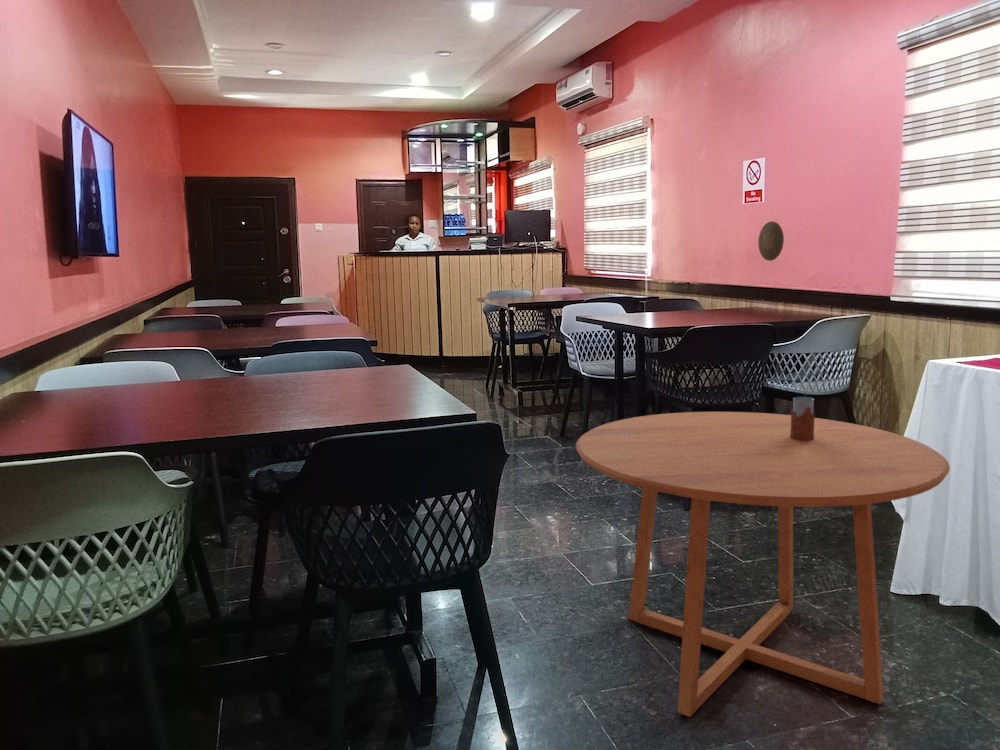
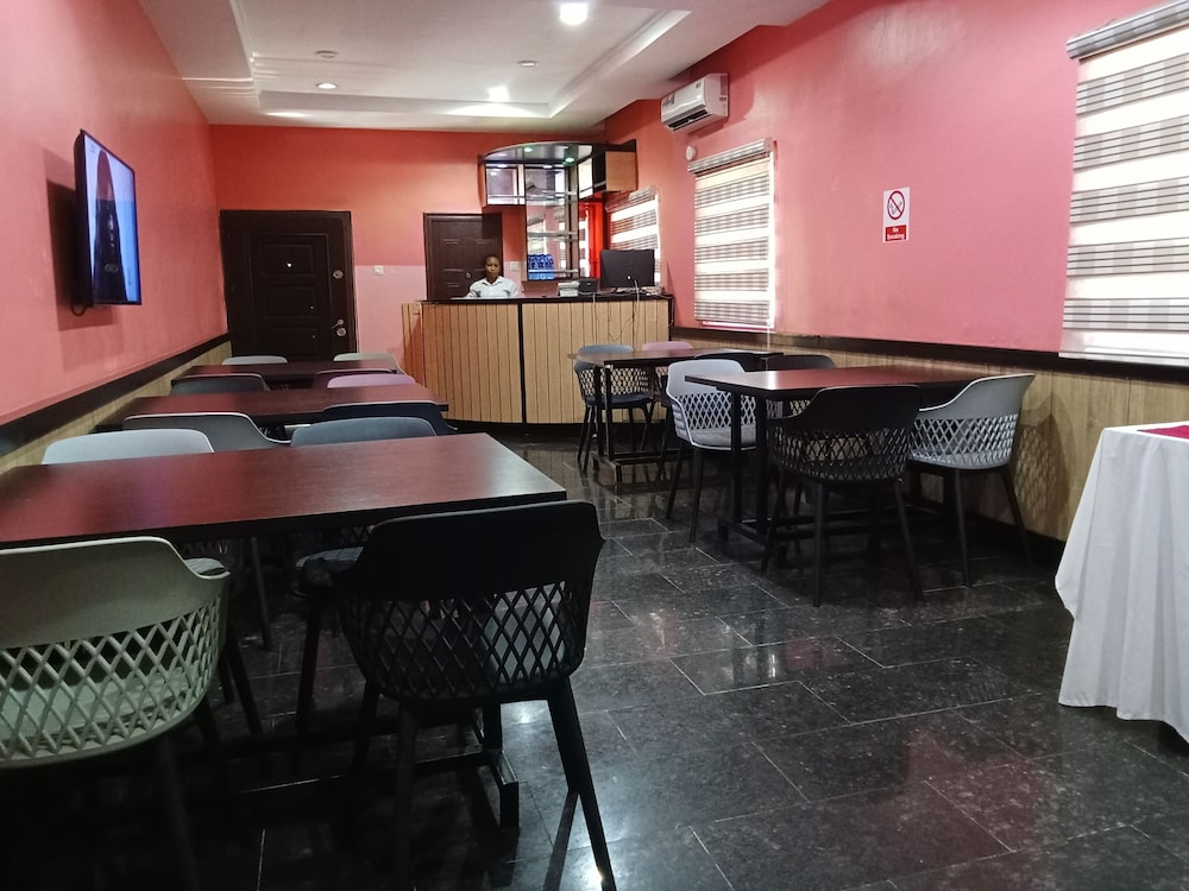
- decorative plate (769, 241)
- dining table (778, 552)
- drinking glass (800, 416)
